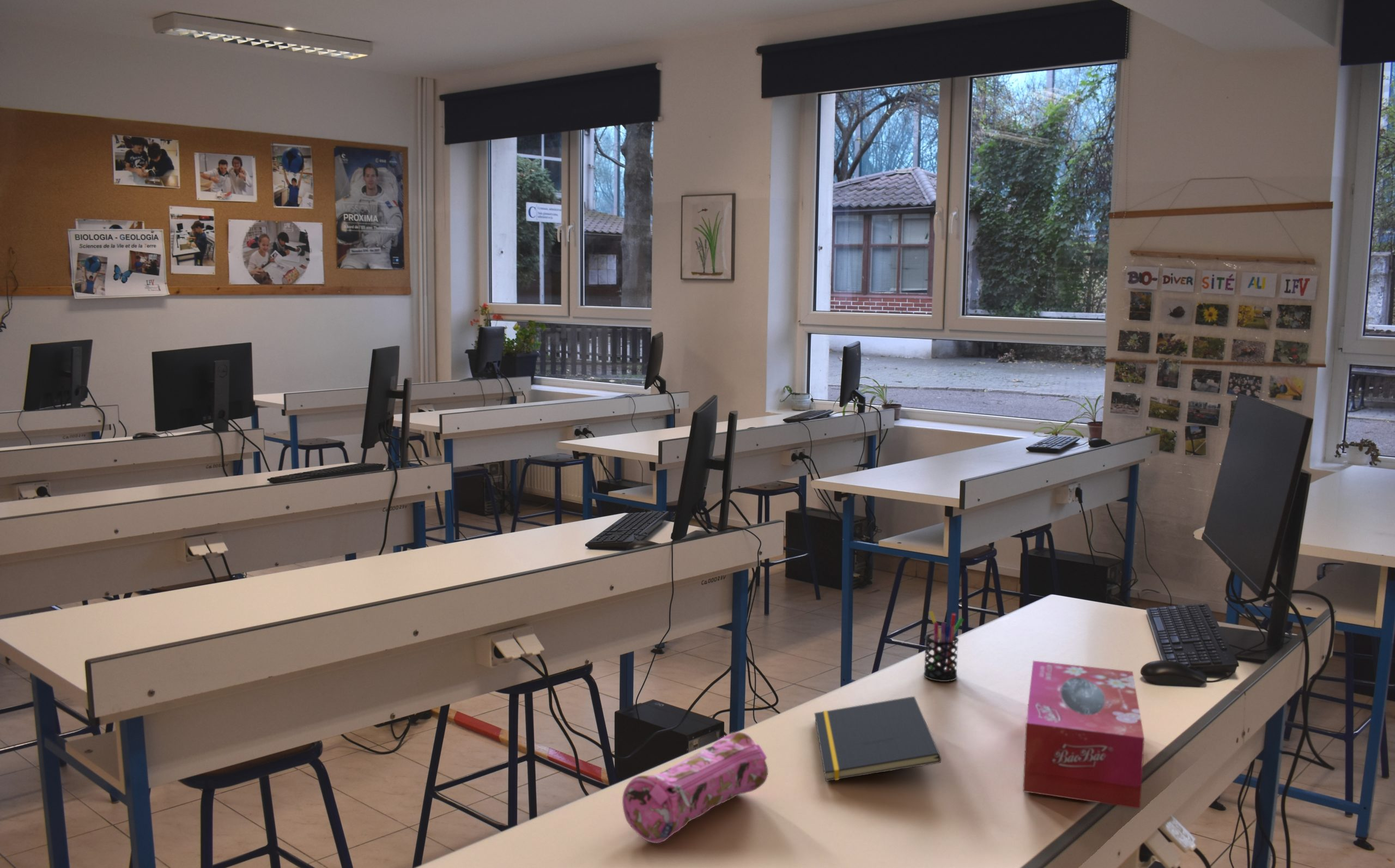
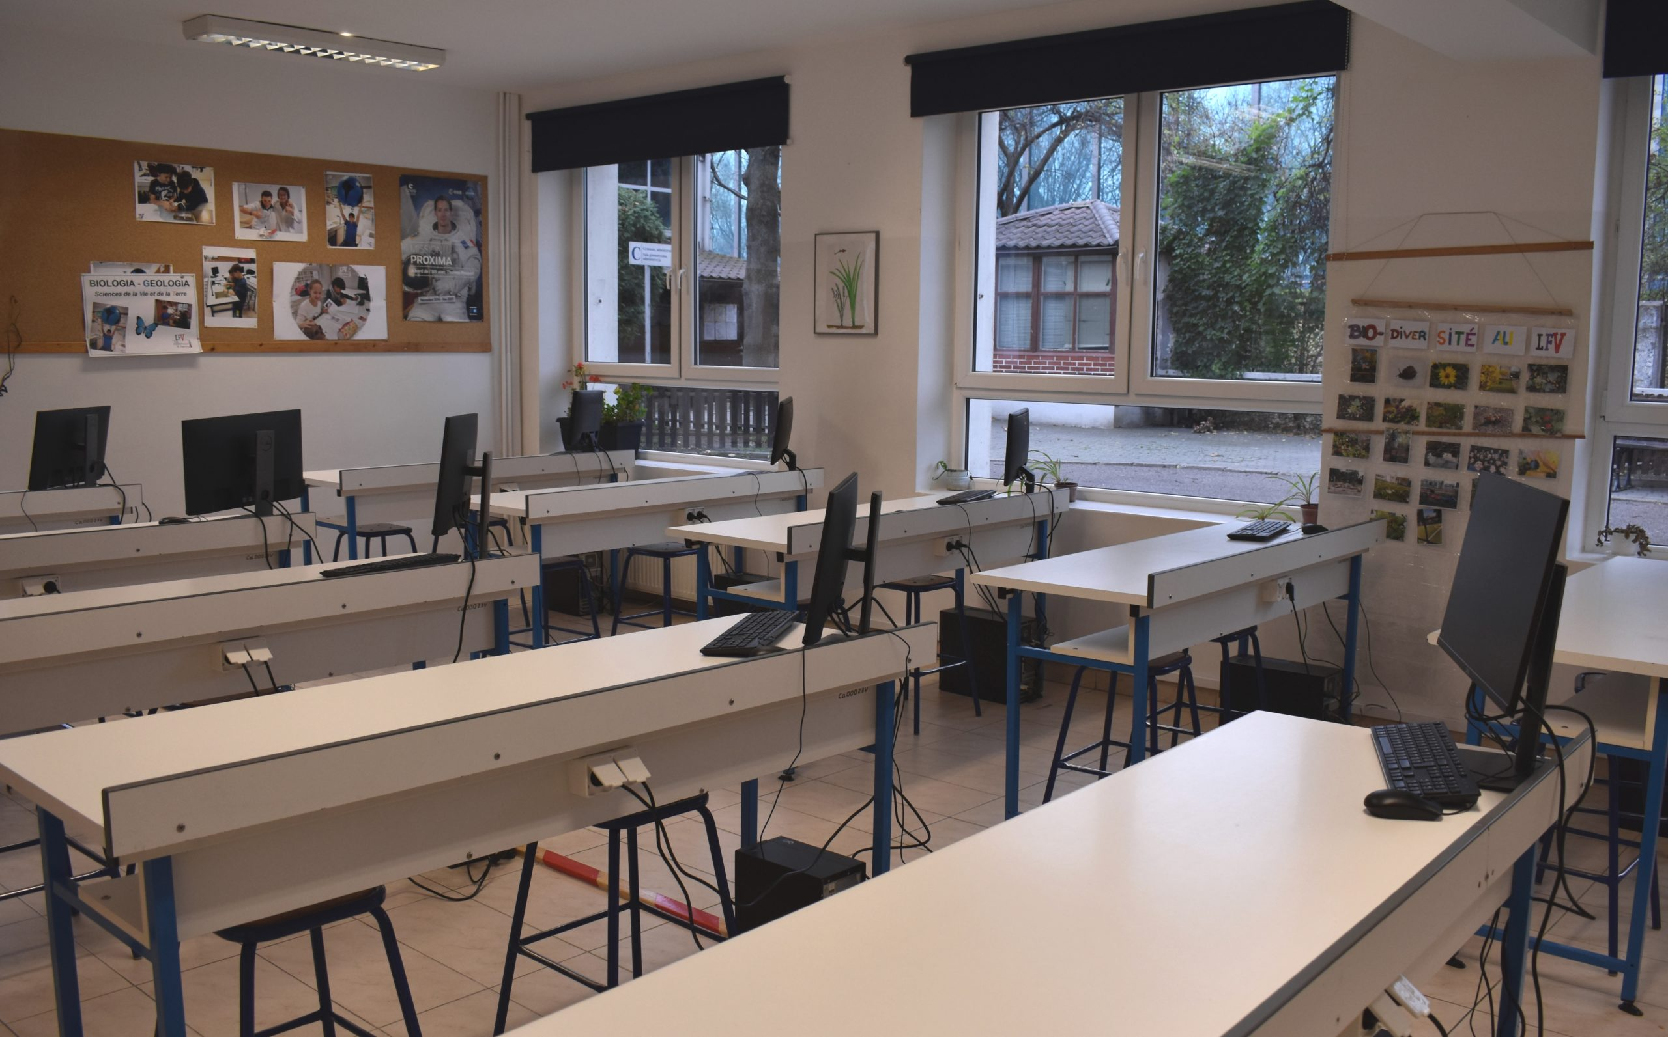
- notepad (873, 736)
- pen holder (945, 643)
- pencil case (698, 784)
- tissue box (1081, 727)
